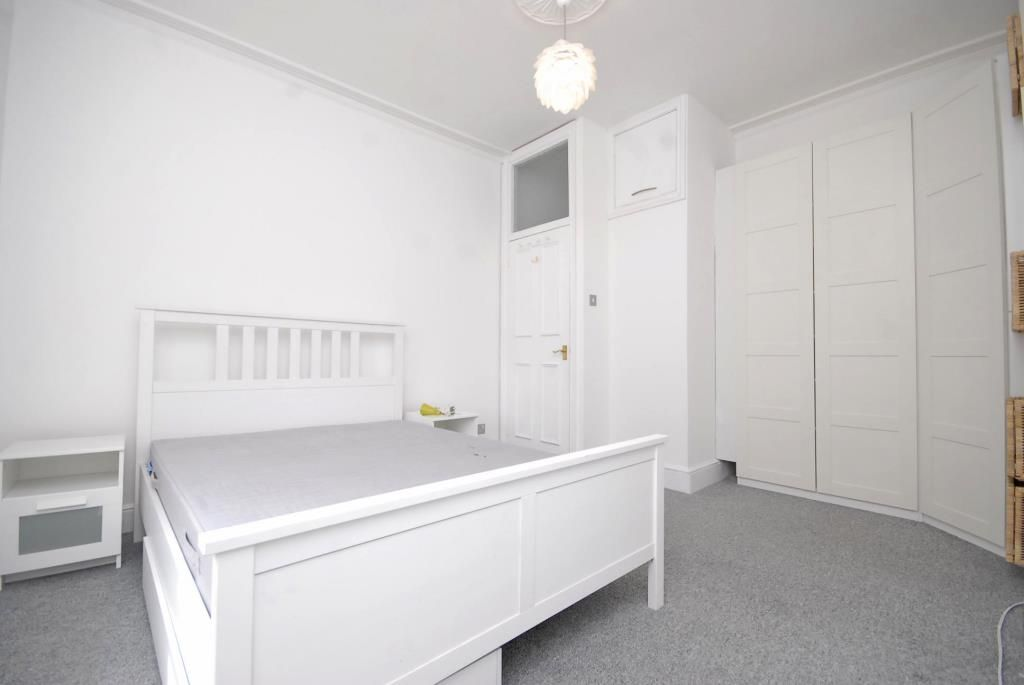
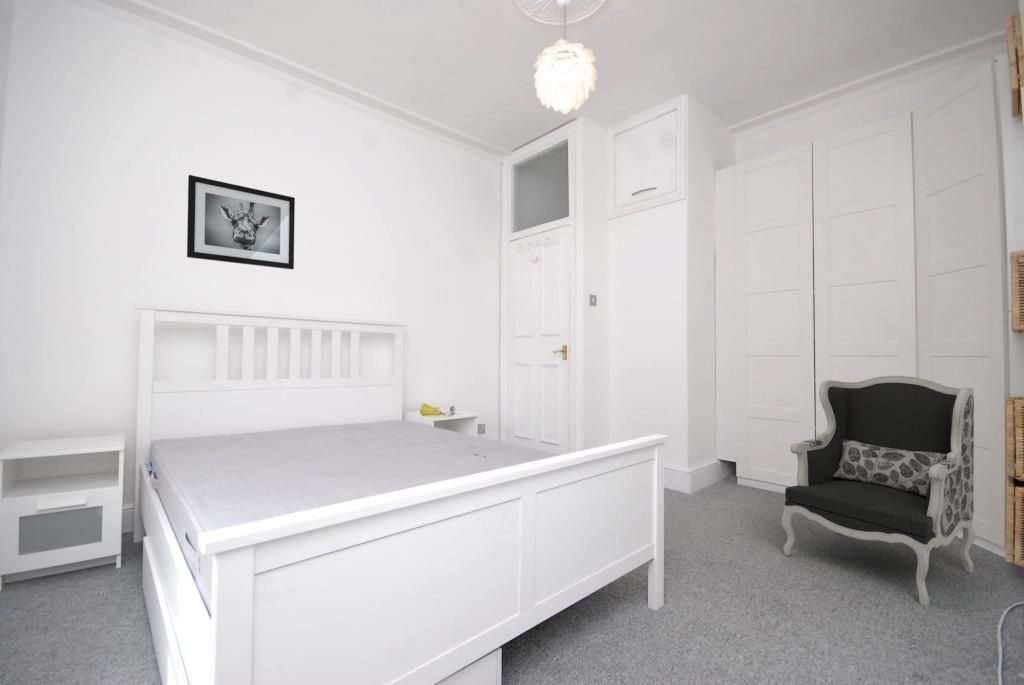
+ armchair (875, 469)
+ wall art (244, 225)
